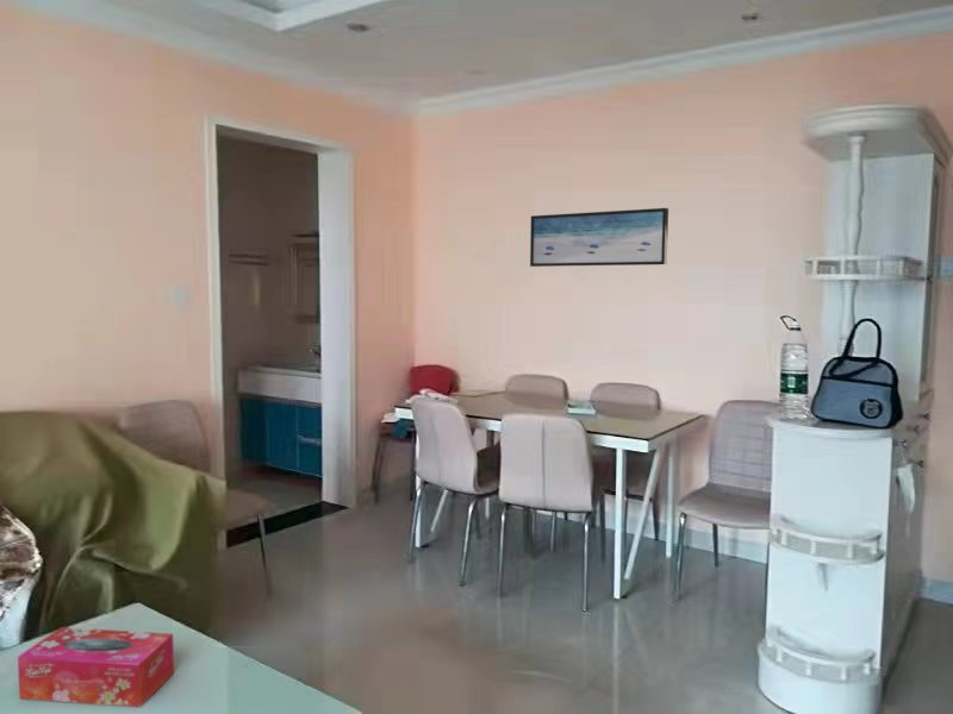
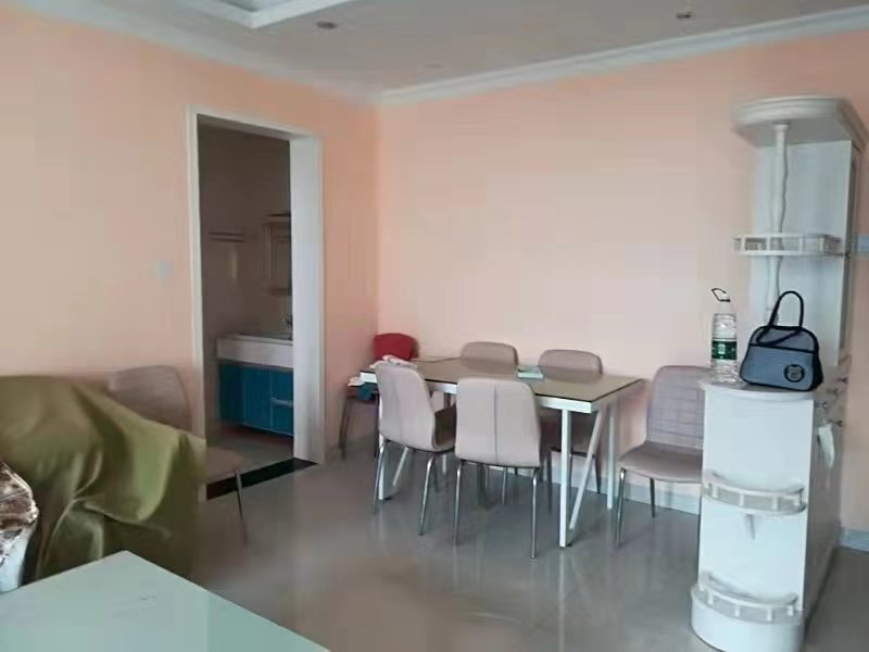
- tissue box (98, 665)
- wall art (594, 238)
